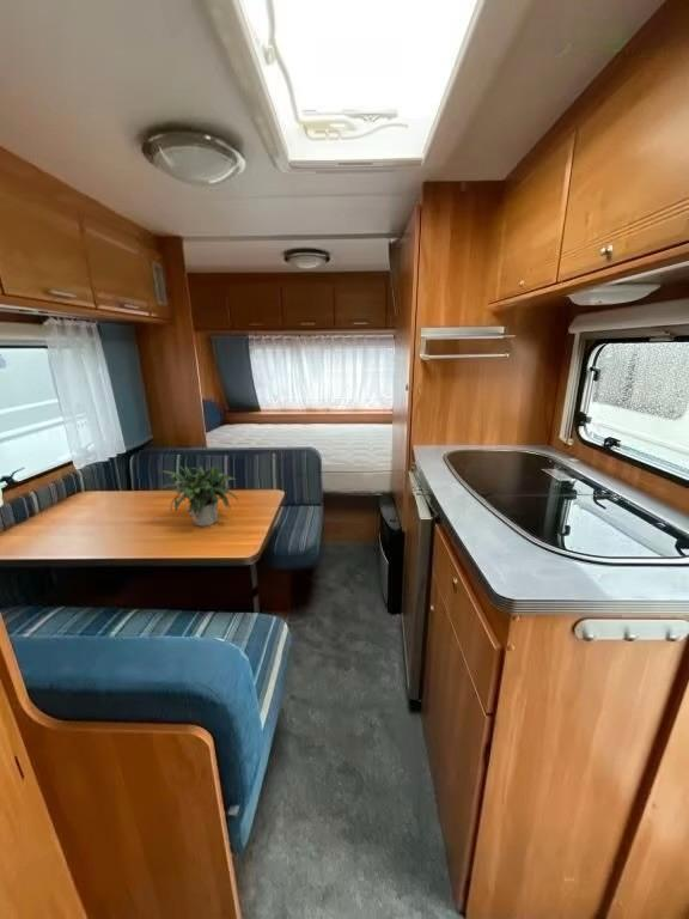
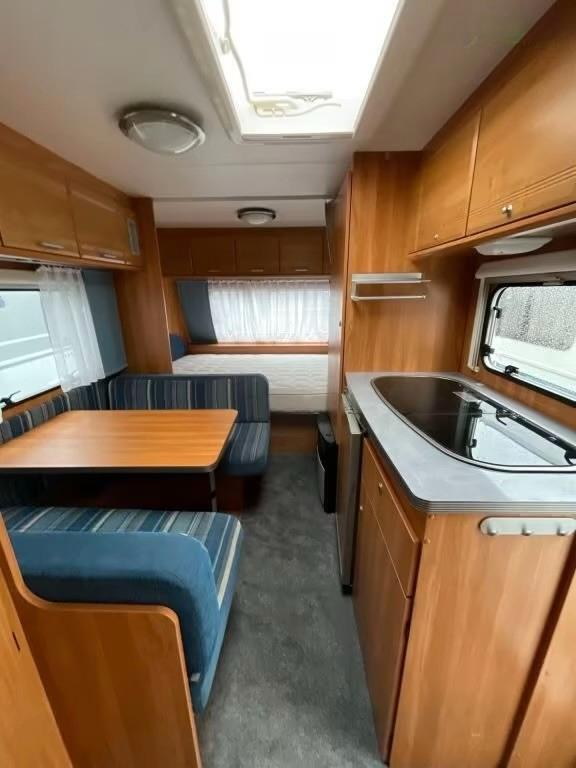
- potted plant (197, 493)
